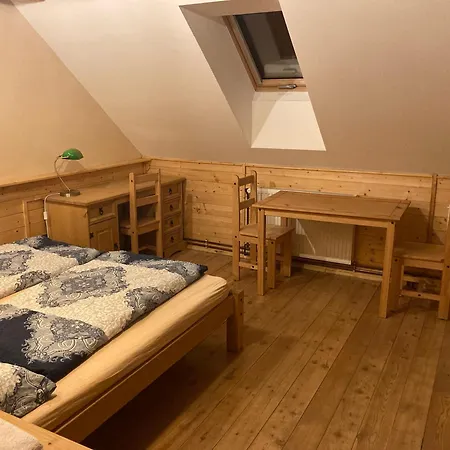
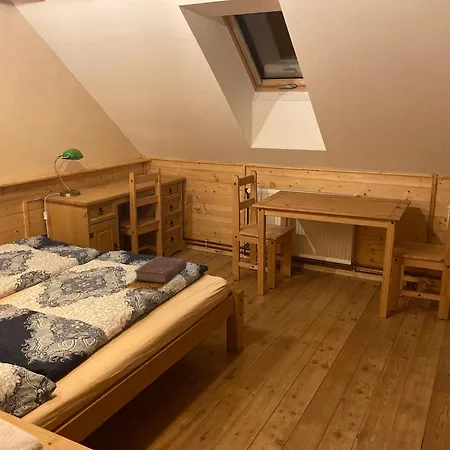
+ book (161, 269)
